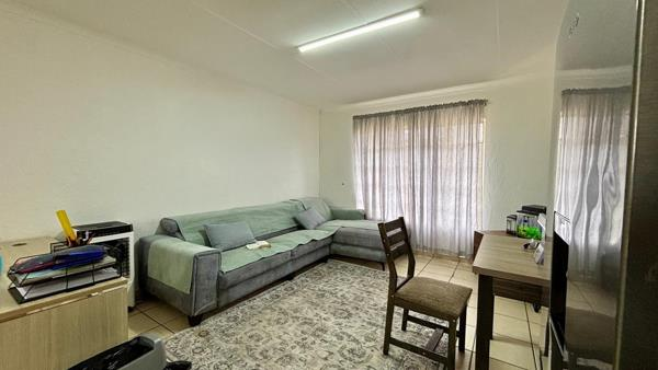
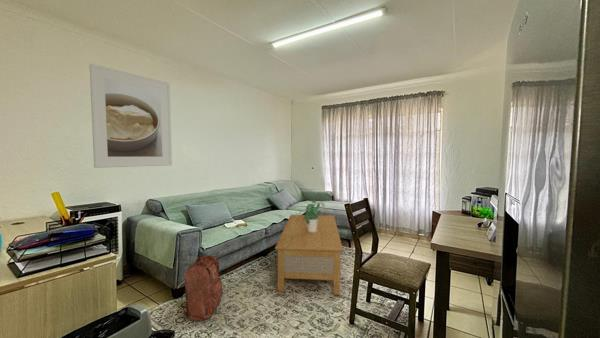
+ backpack (201, 284)
+ coffee table (310, 246)
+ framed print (135, 121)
+ potted plant (313, 215)
